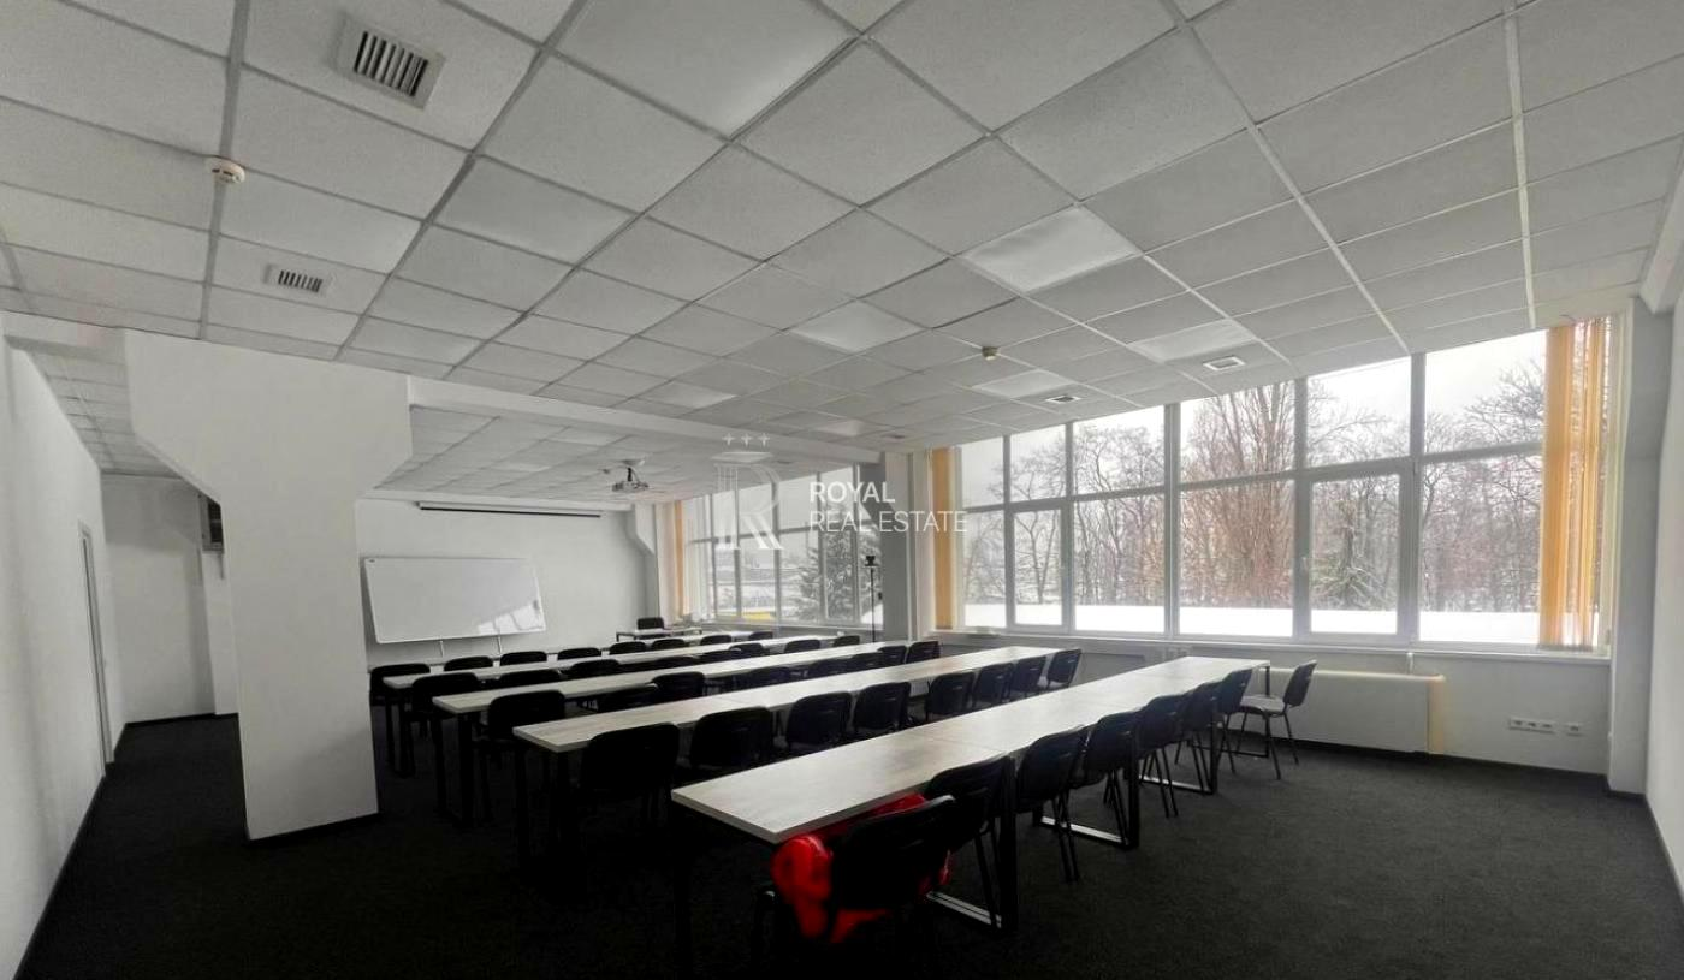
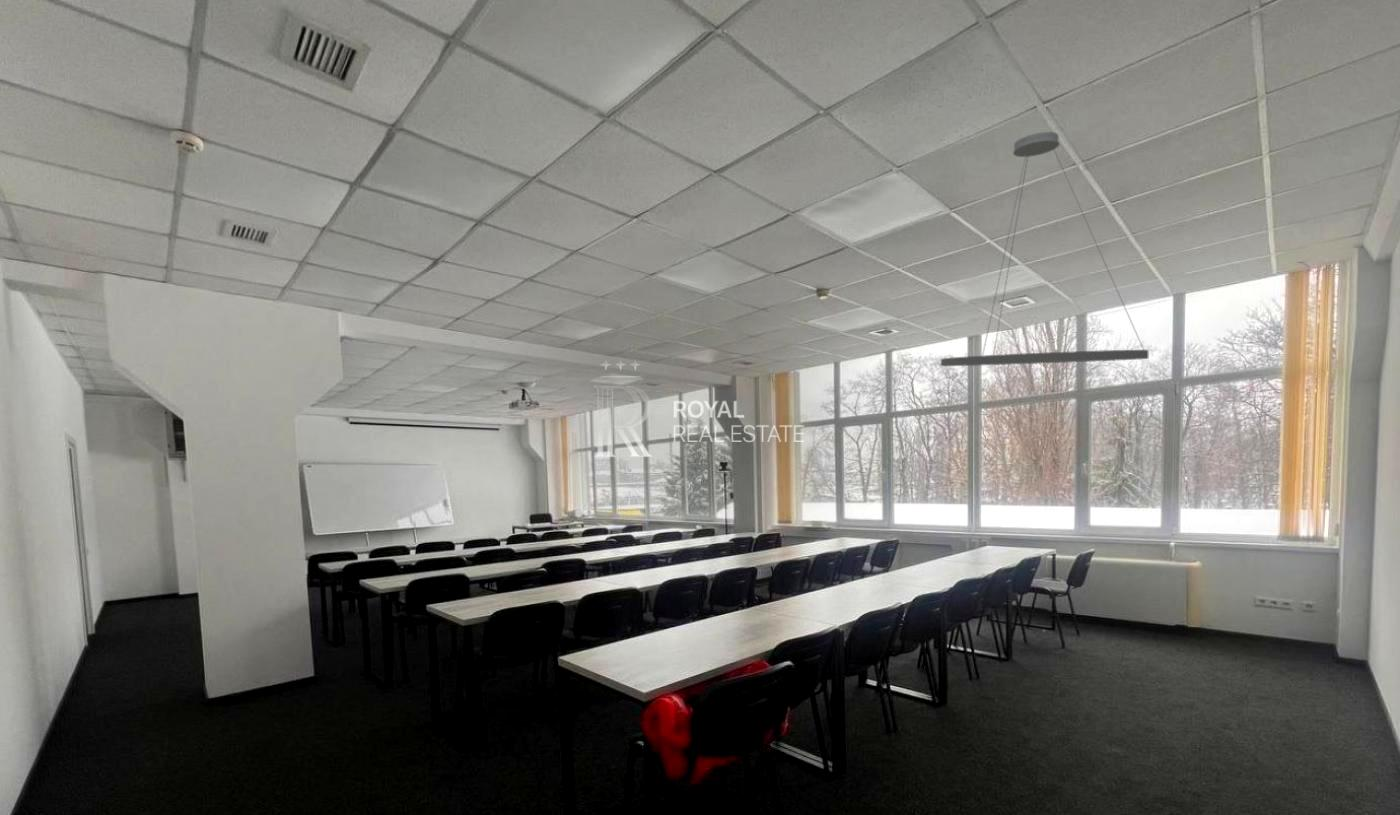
+ pendant light (1012, 246)
